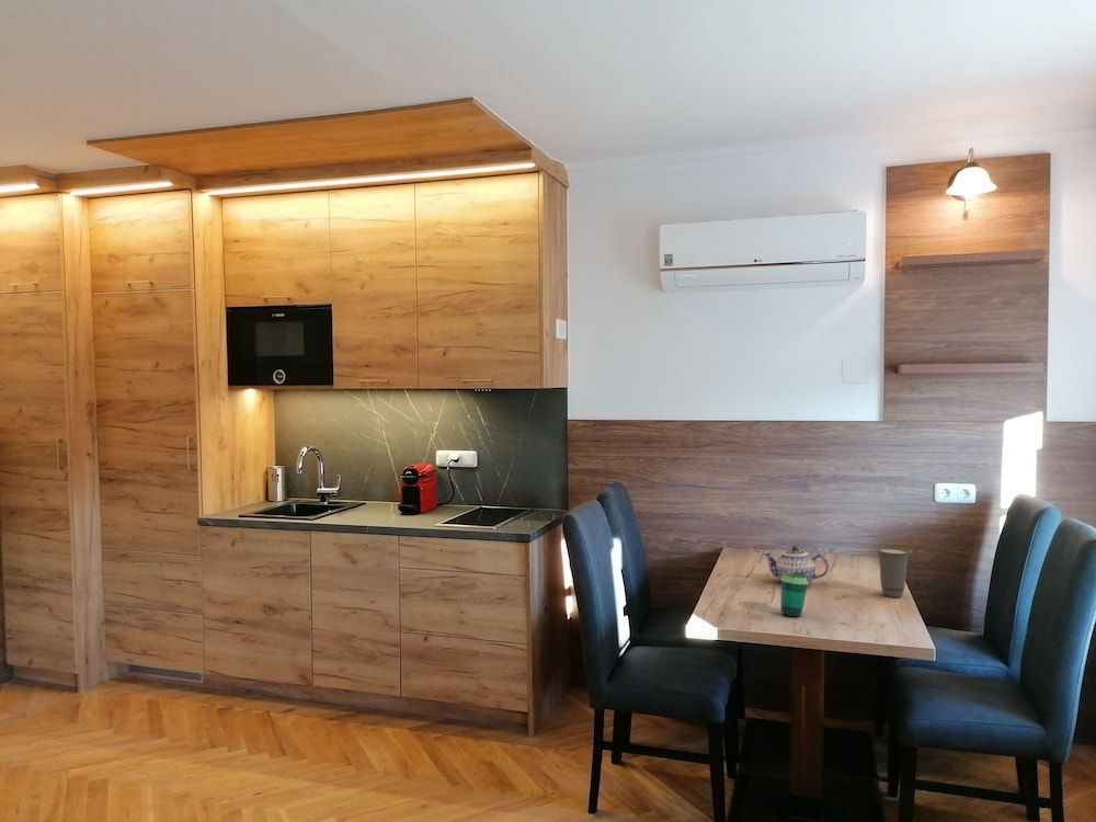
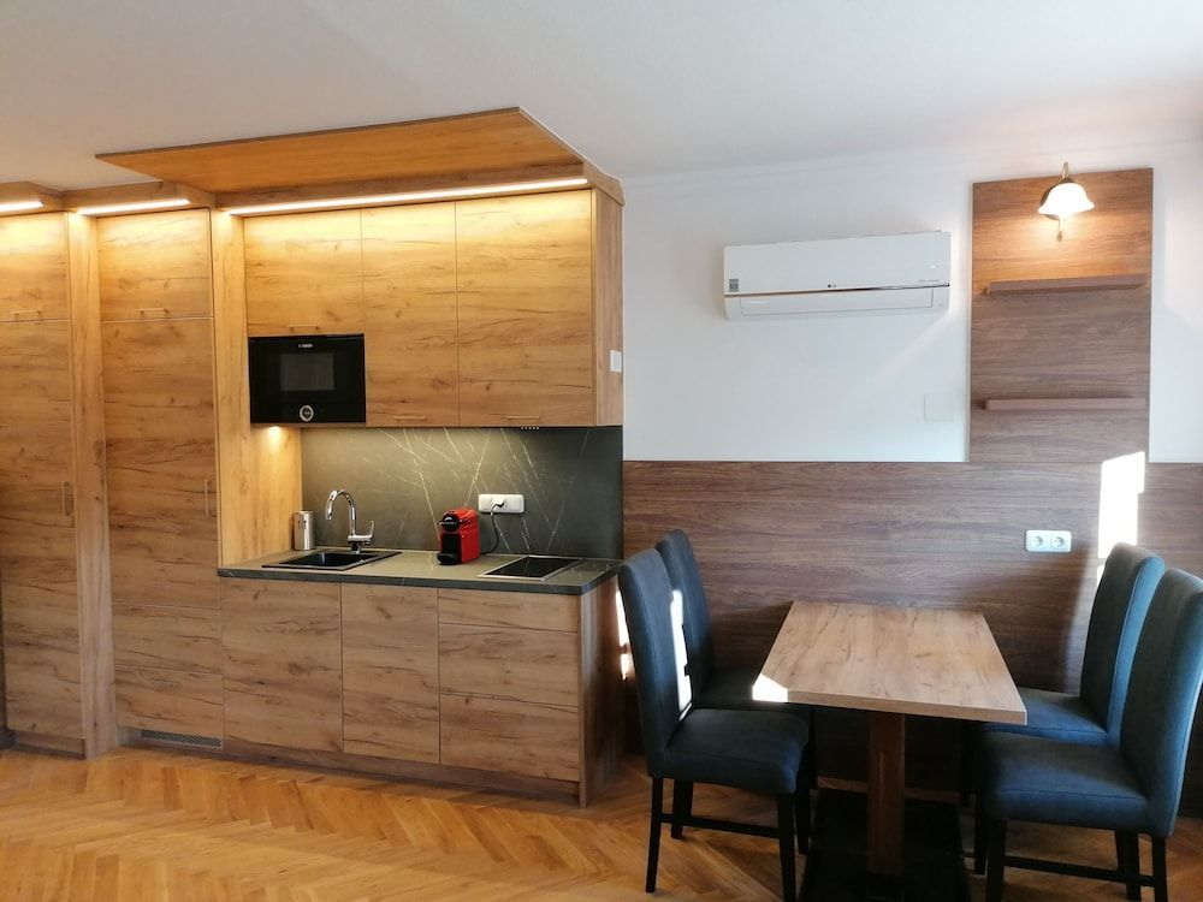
- teapot (795, 564)
- cup (794, 594)
- cup (892, 572)
